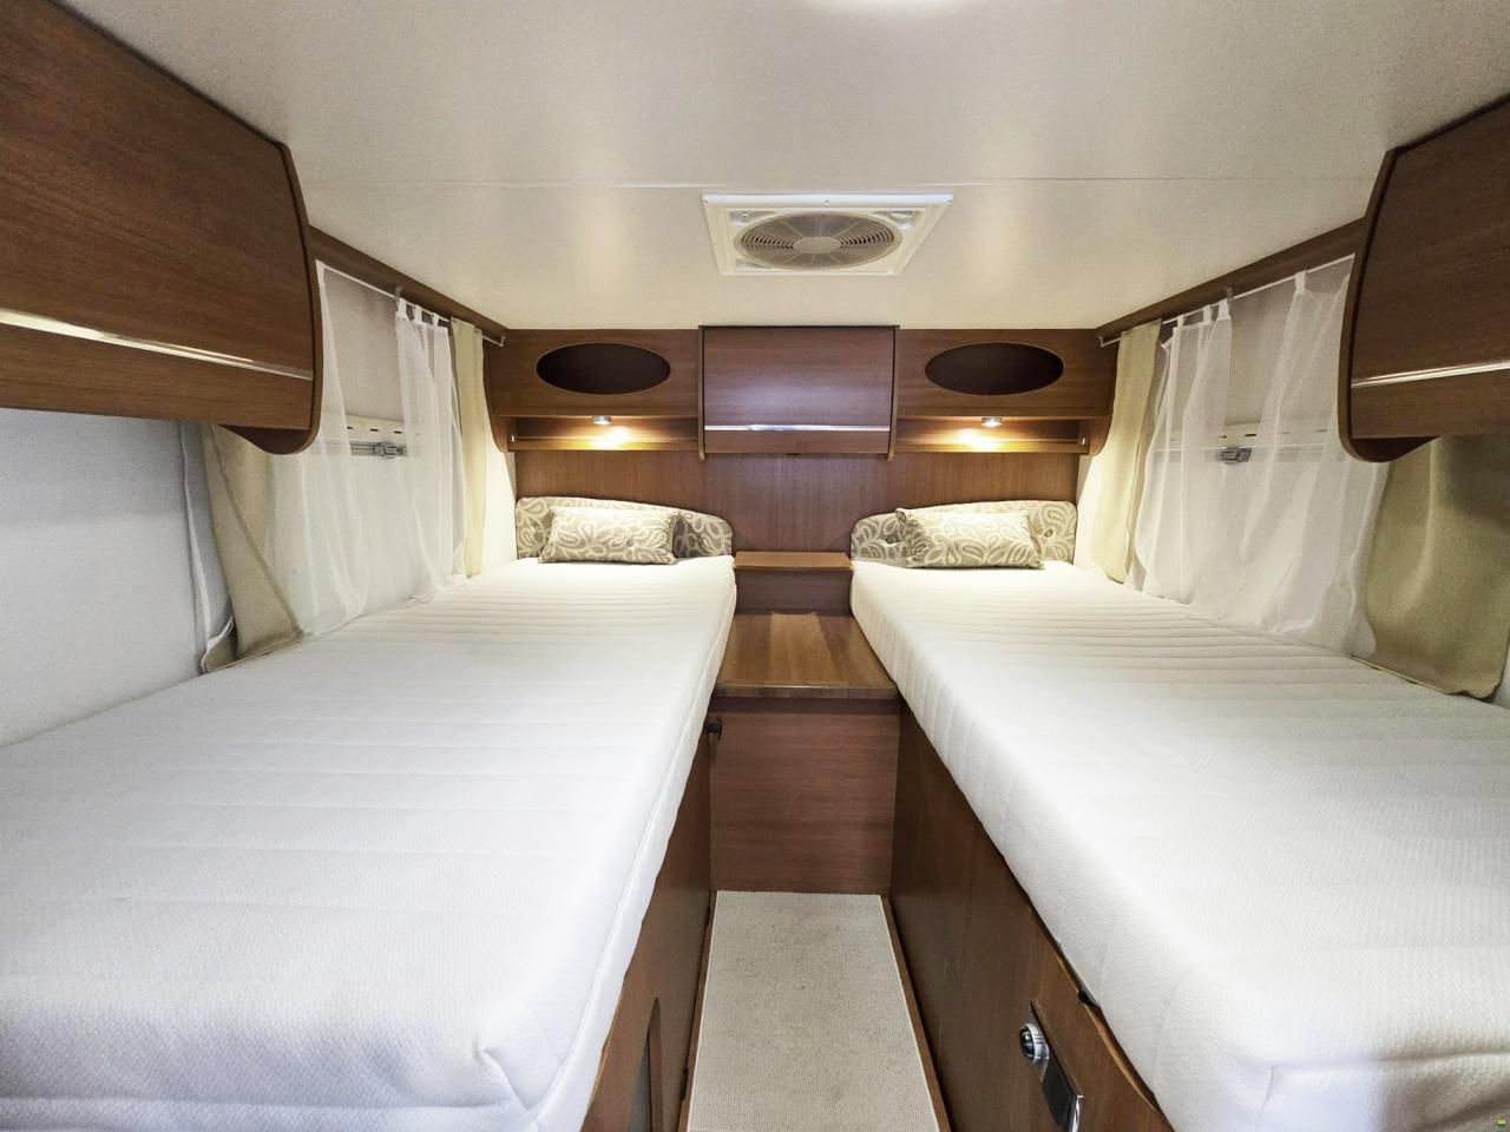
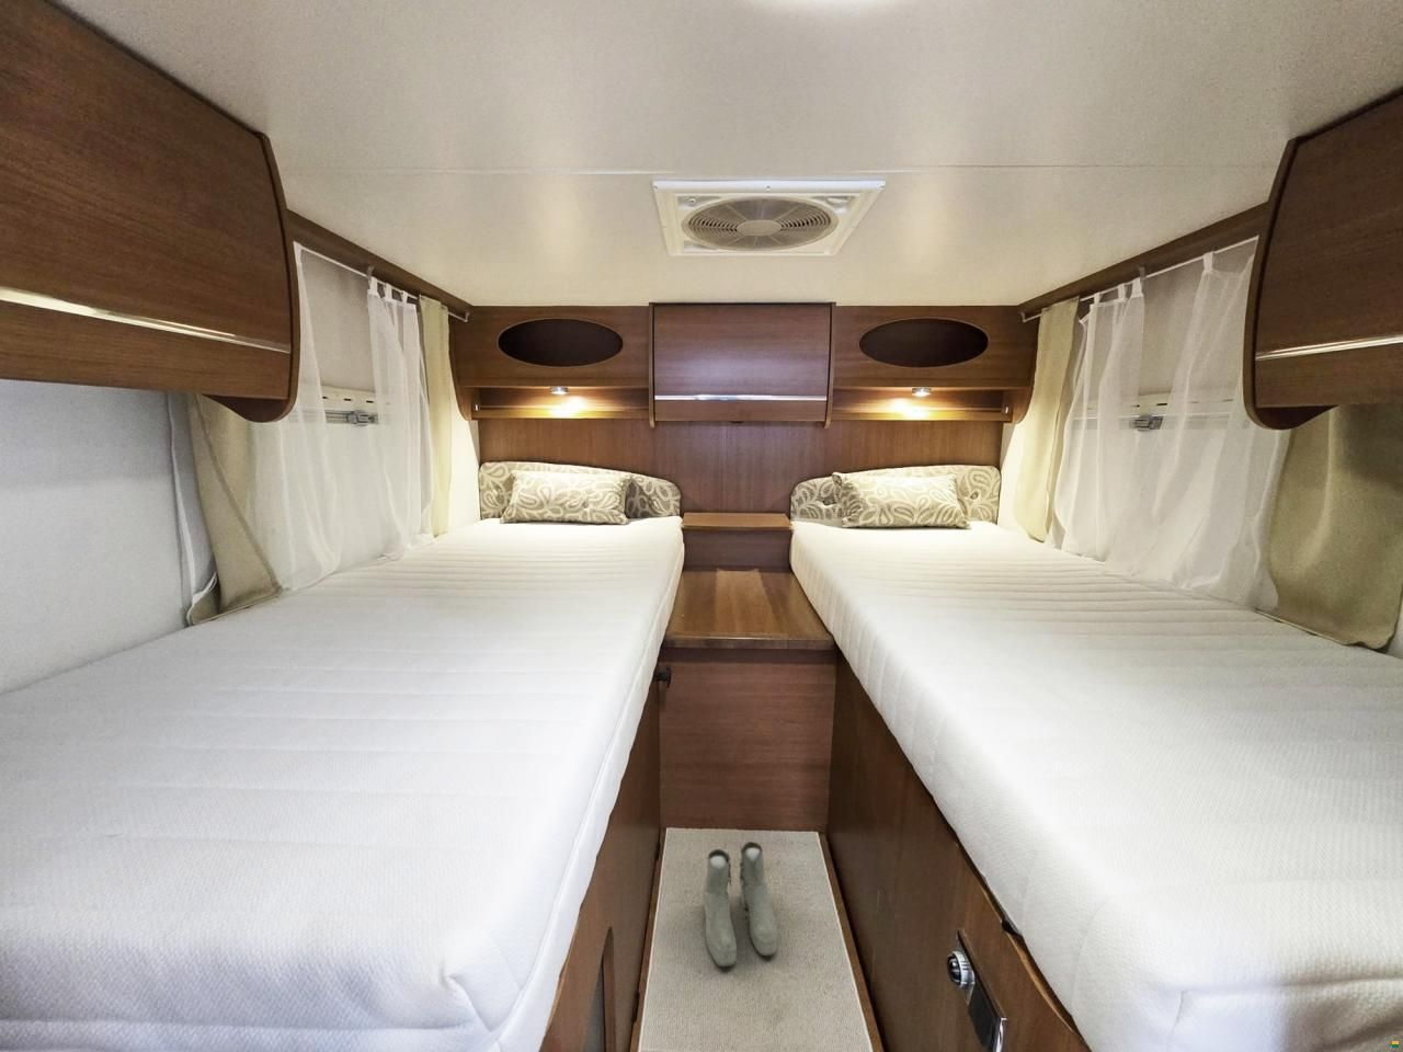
+ boots (741, 896)
